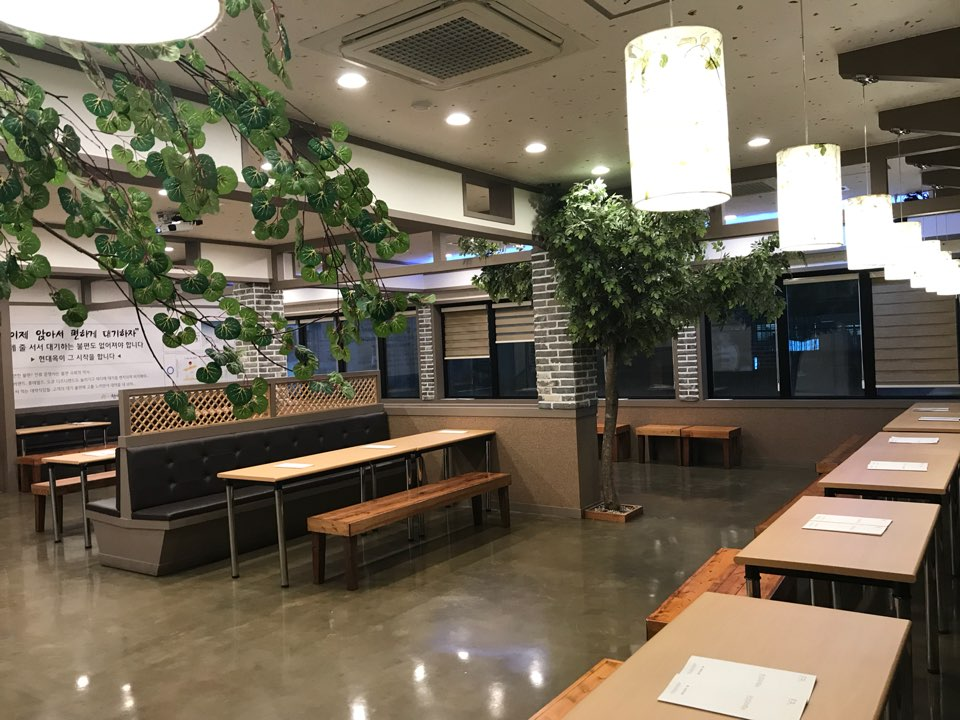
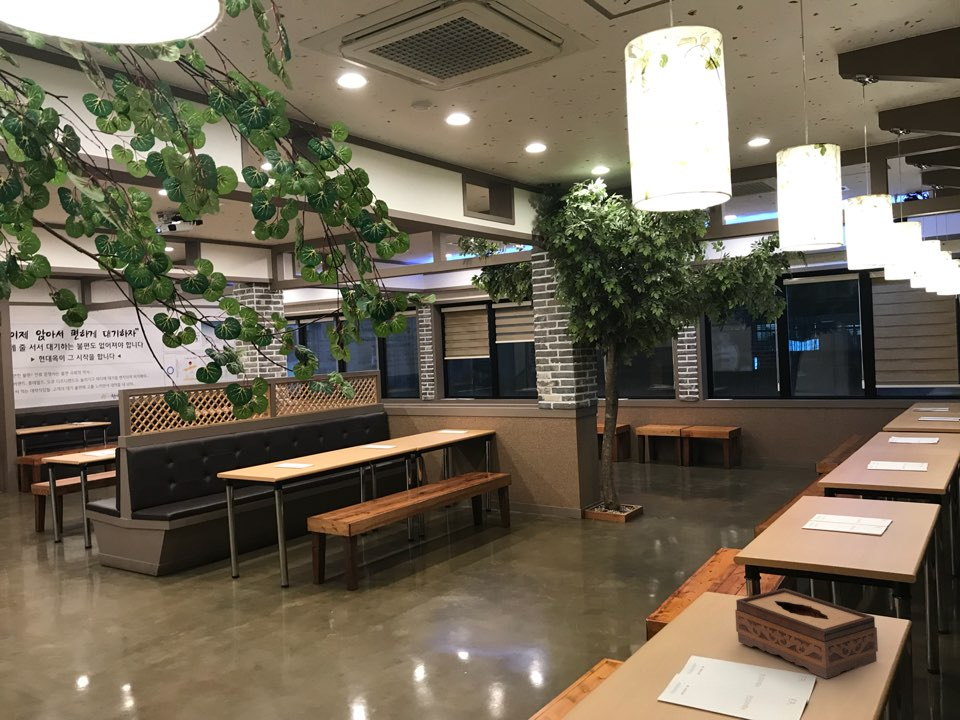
+ tissue box (803, 629)
